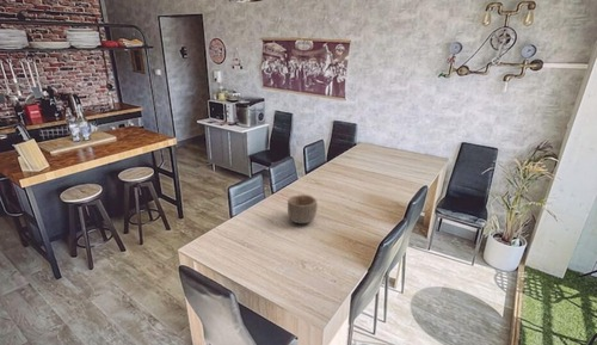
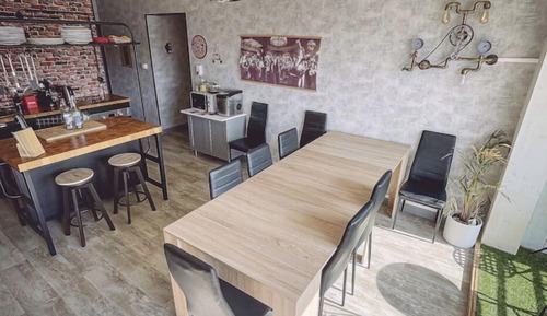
- bowl (301, 210)
